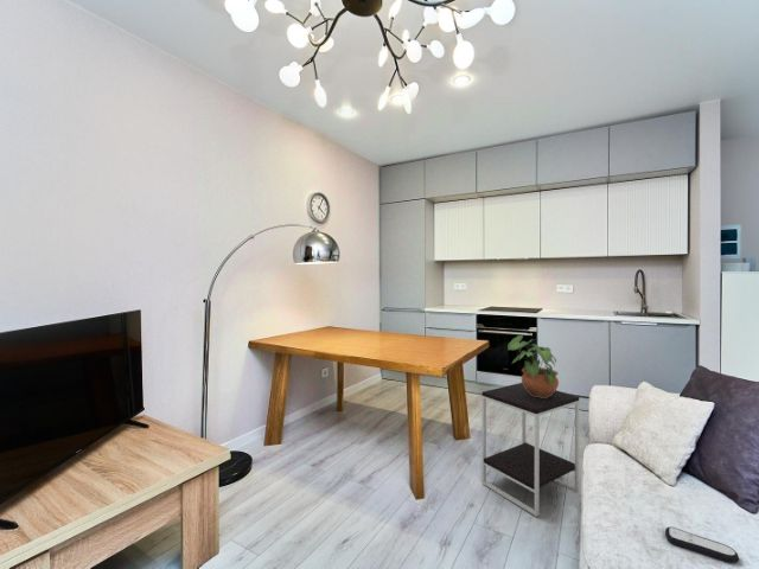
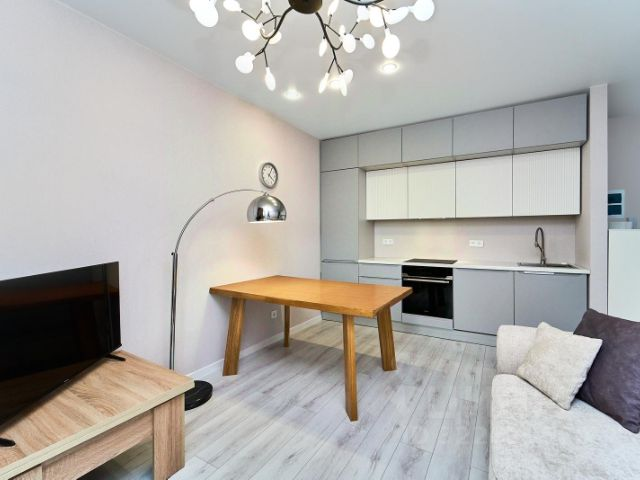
- side table (528, 443)
- potted plant (532, 364)
- remote control (700, 544)
